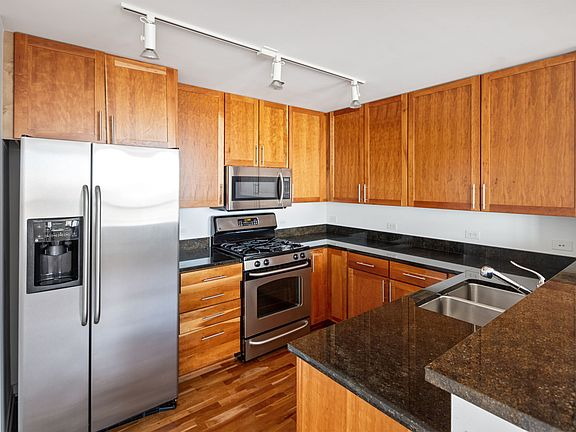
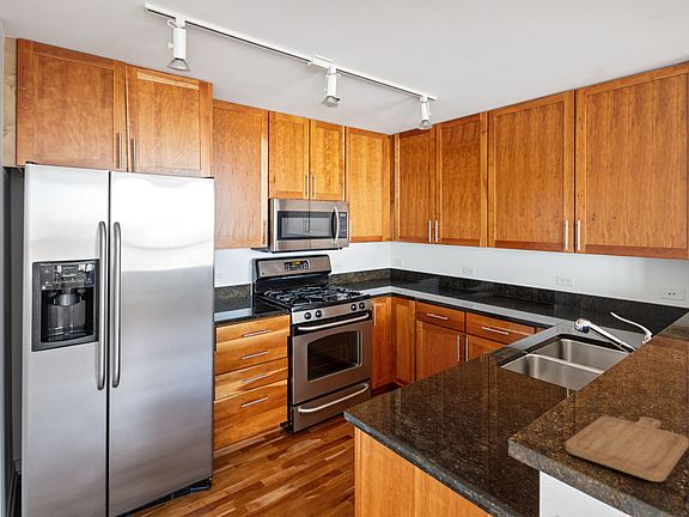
+ chopping board (632, 439)
